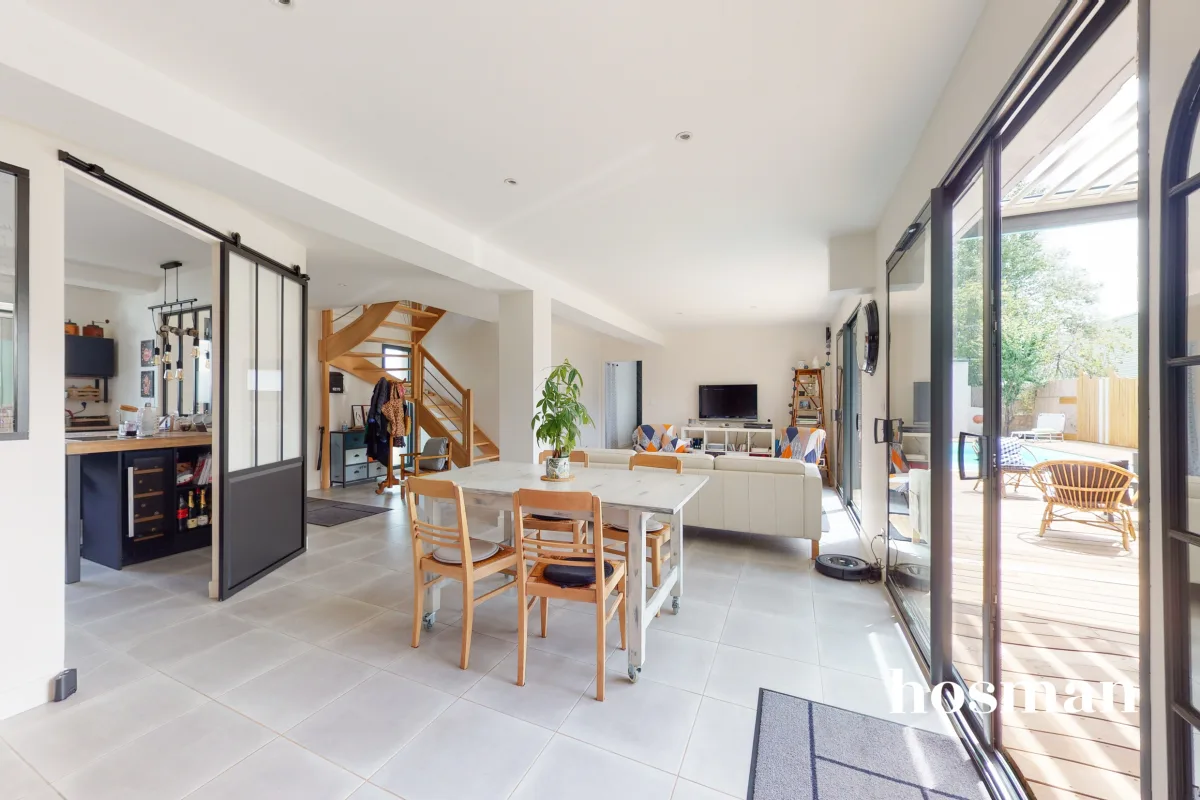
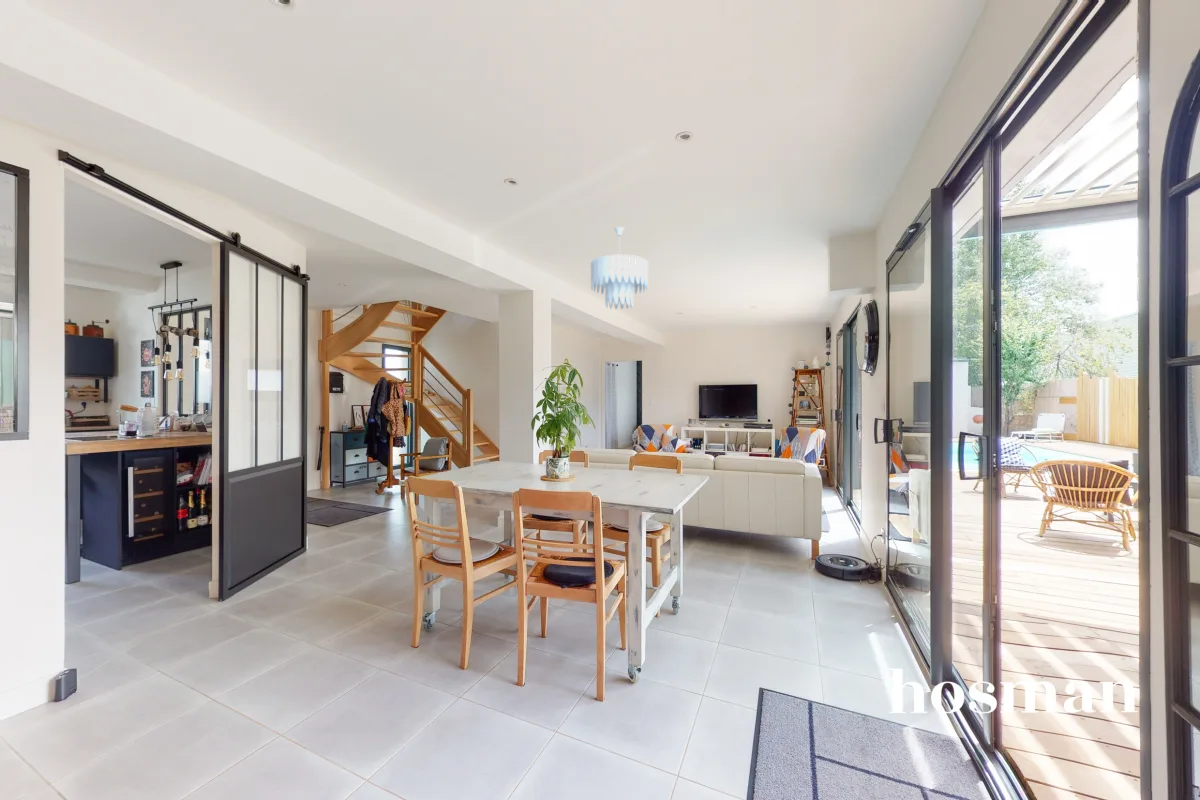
+ ceiling light fixture (619, 268)
